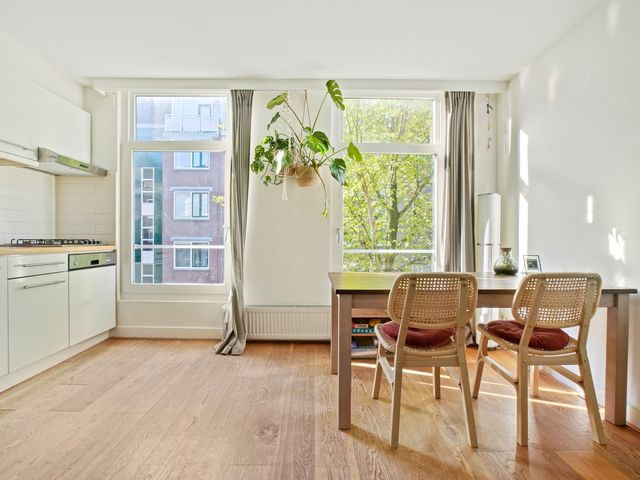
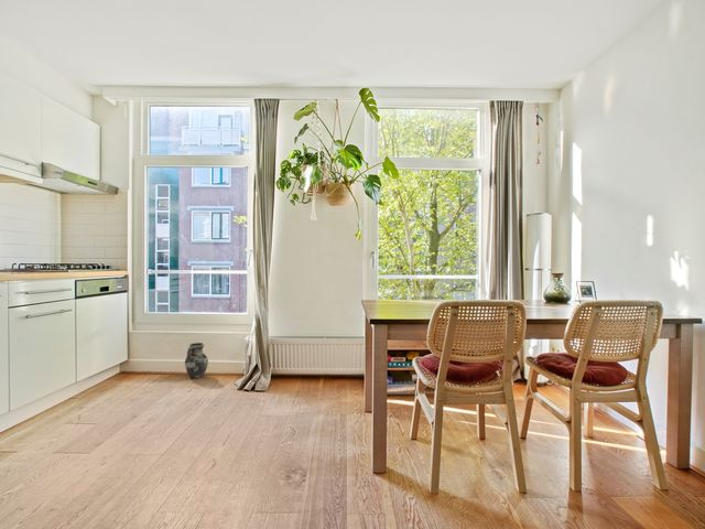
+ ceramic jug (196, 359)
